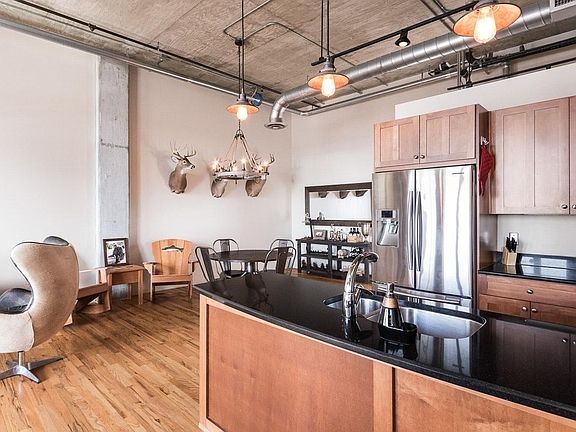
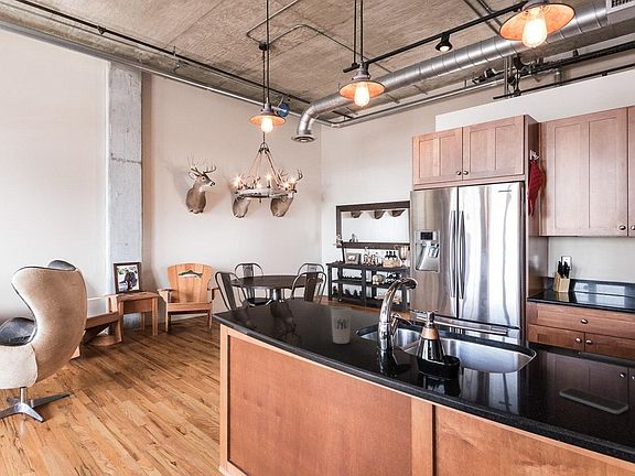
+ smartphone (592, 399)
+ cup (341, 324)
